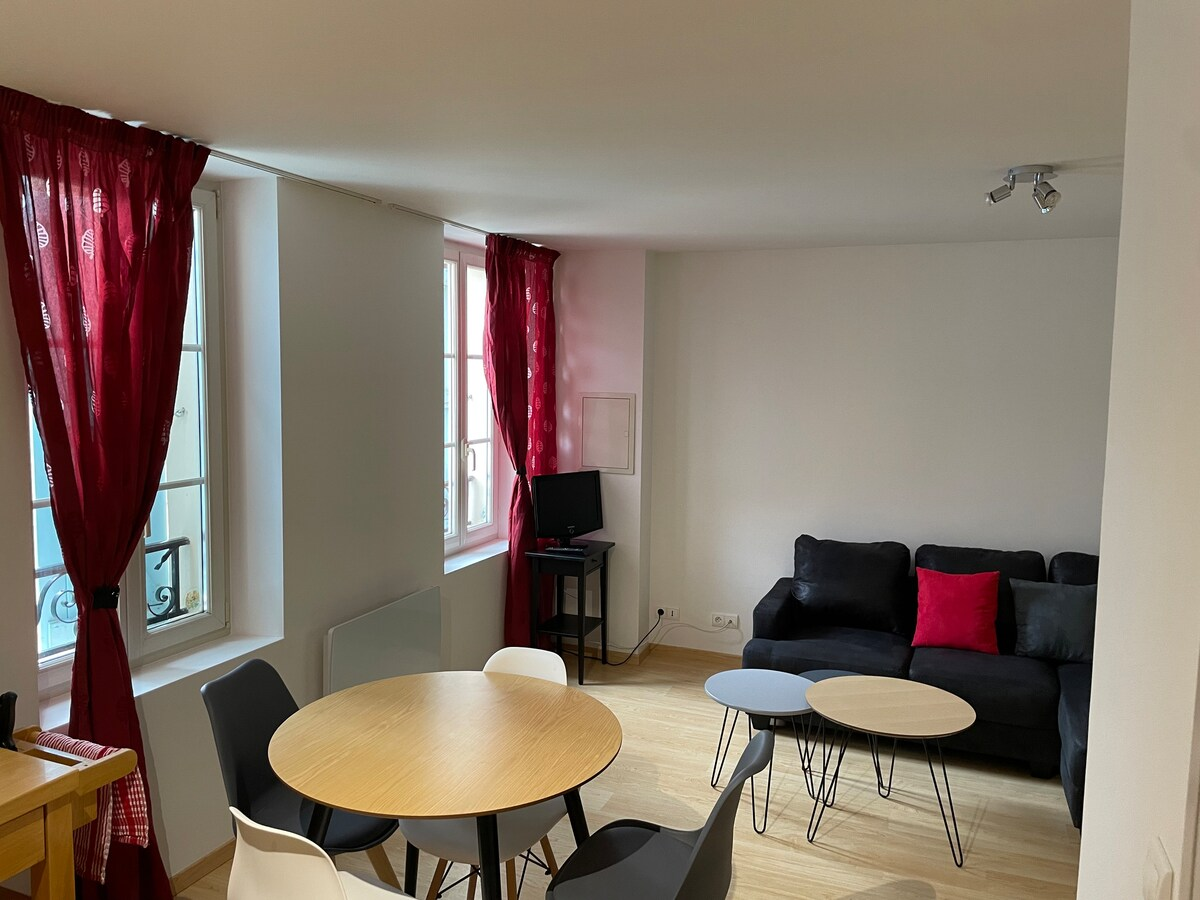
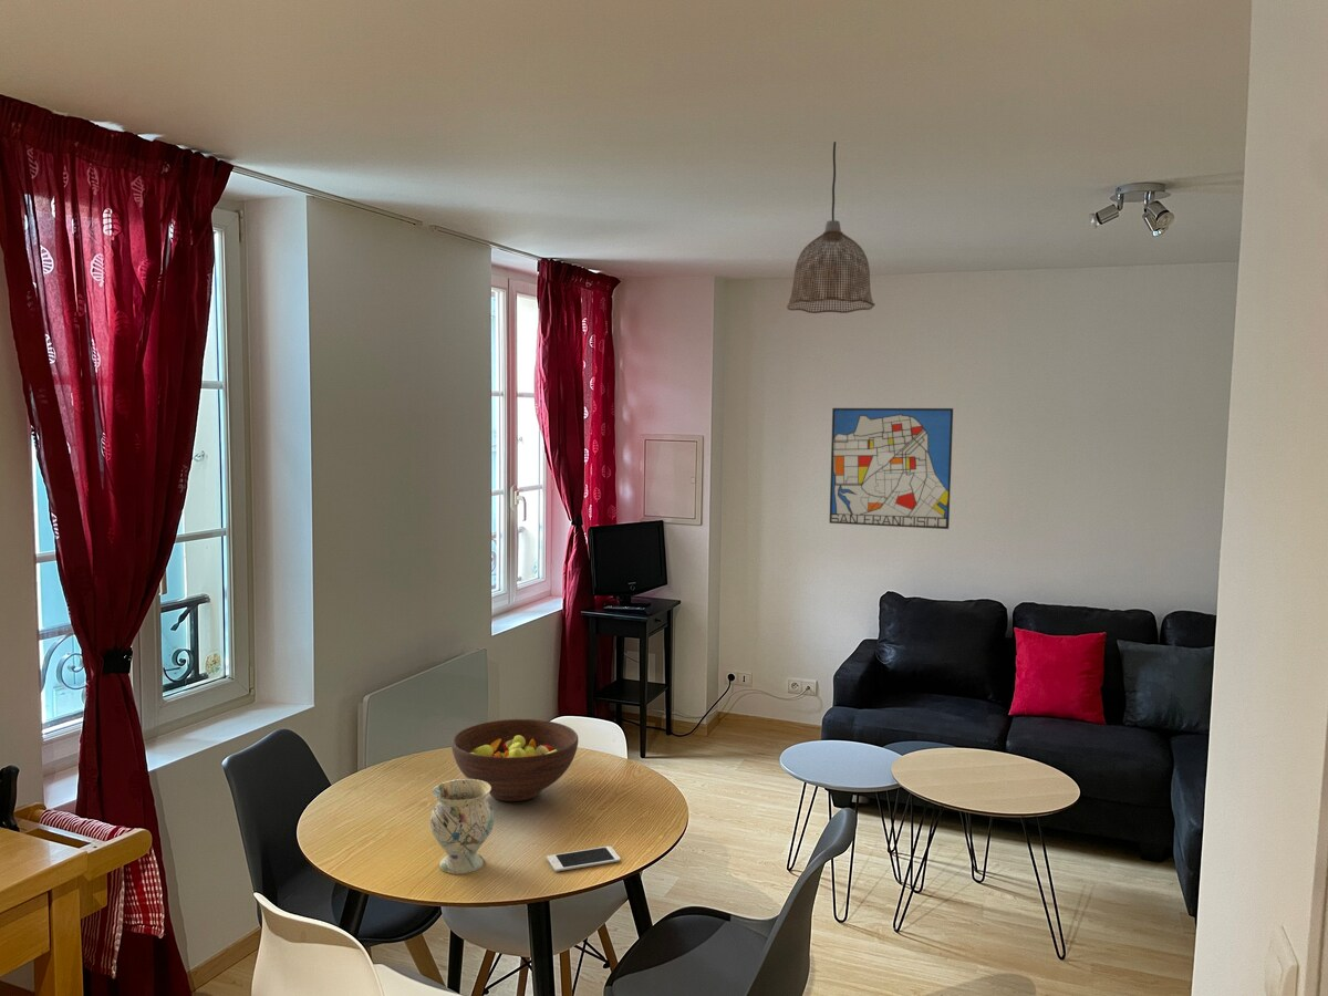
+ pendant lamp (832, 225)
+ wall art (889, 467)
+ cell phone (583, 858)
+ vase (461, 827)
+ fruit bowl (515, 765)
